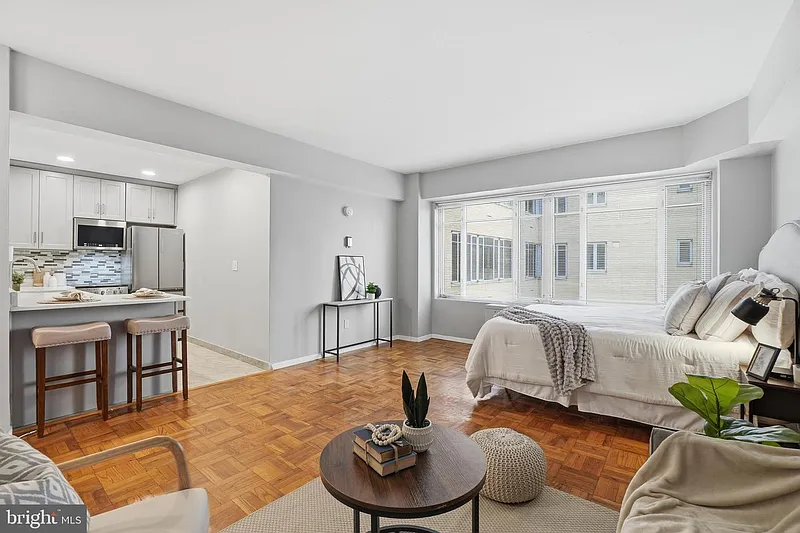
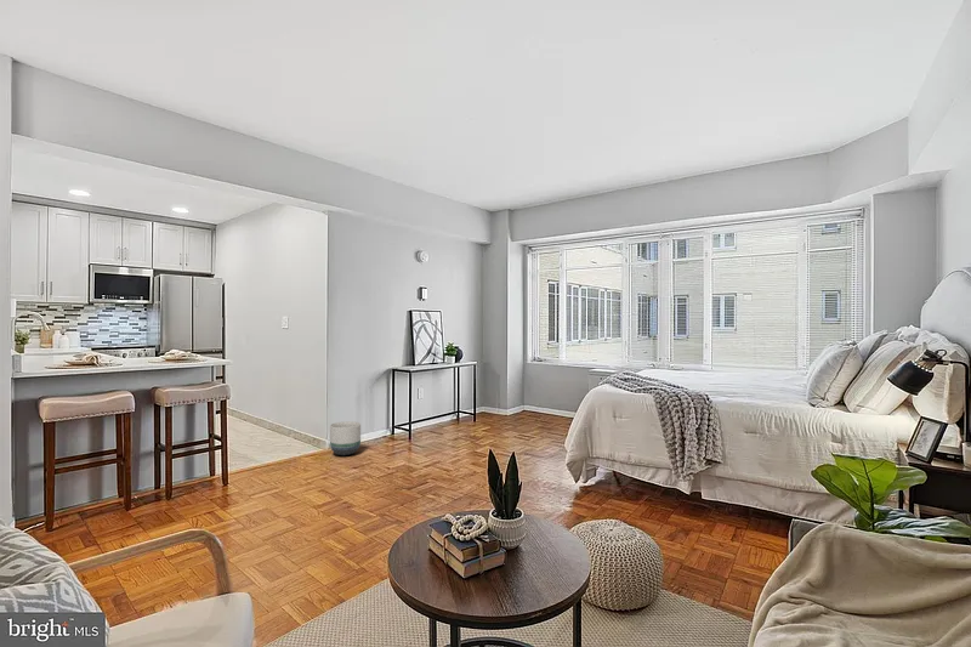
+ planter (345, 438)
